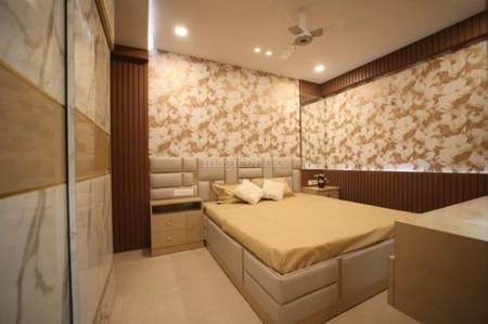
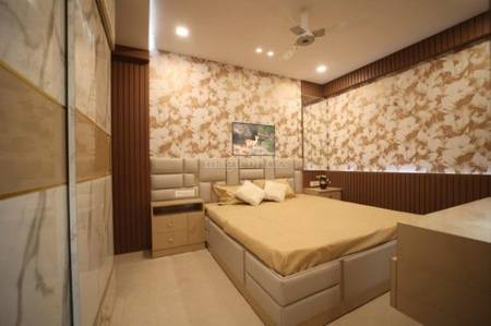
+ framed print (254, 140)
